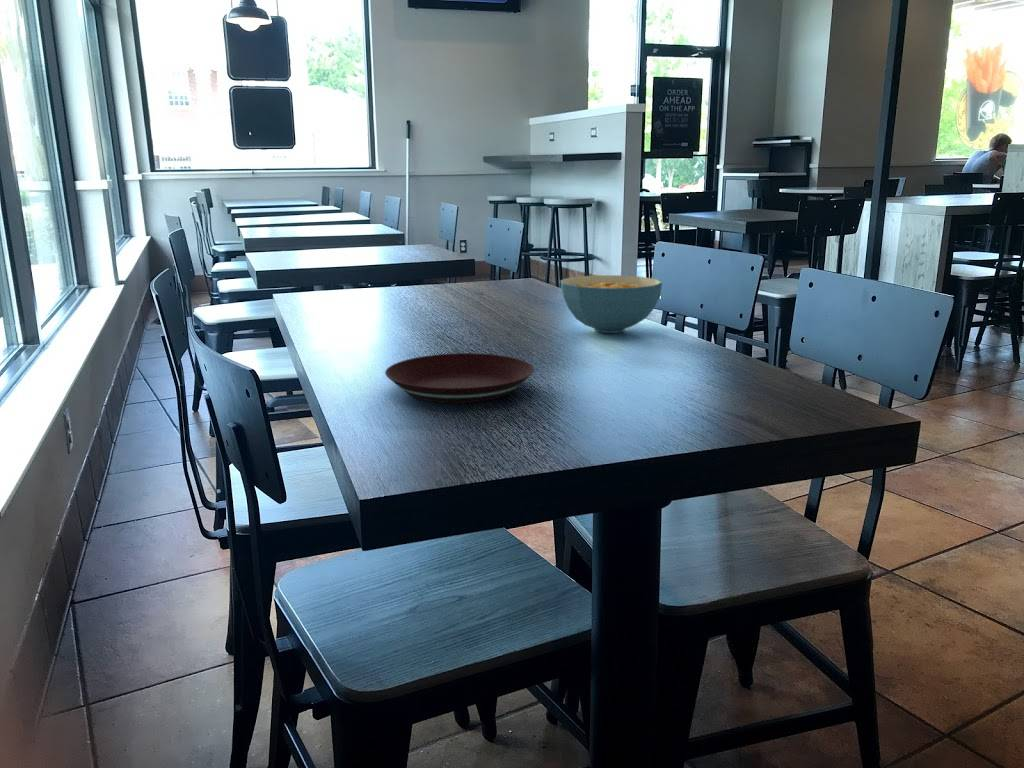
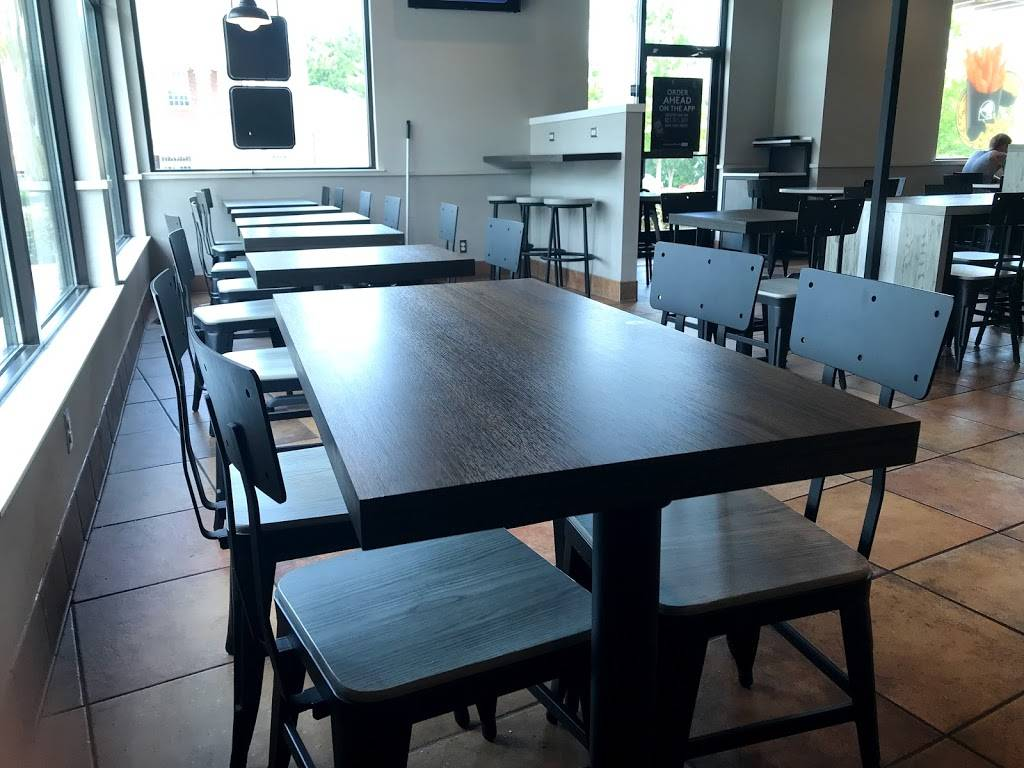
- plate (460, 379)
- cereal bowl (610, 305)
